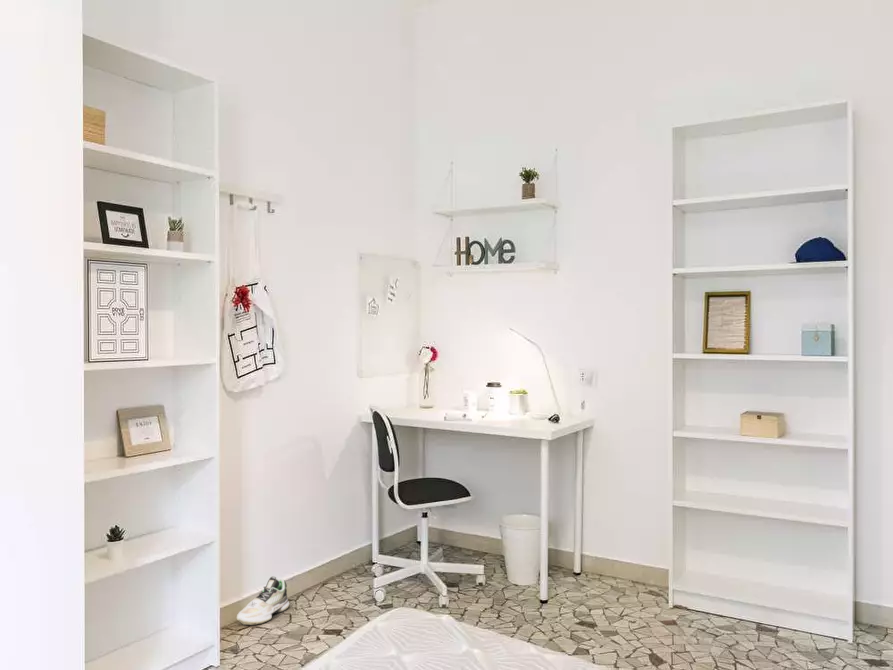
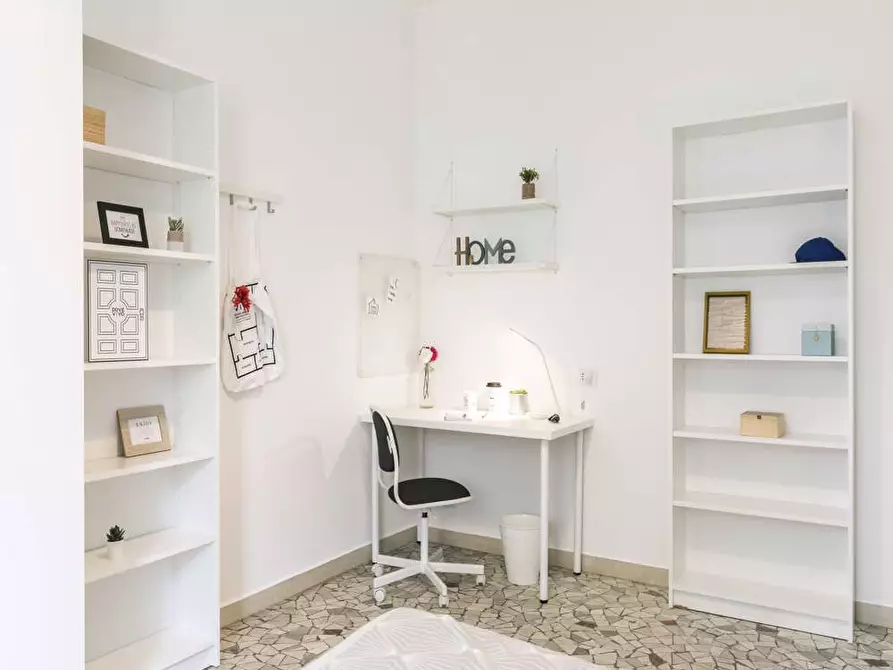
- shoe (265, 598)
